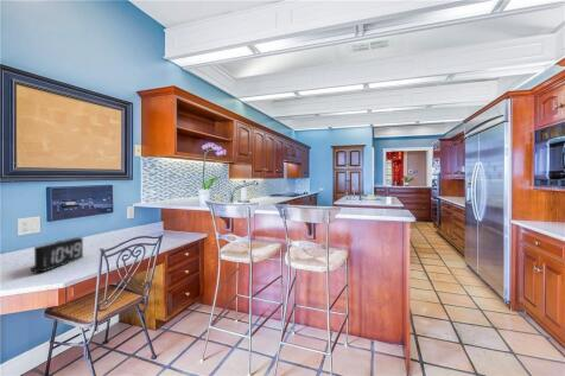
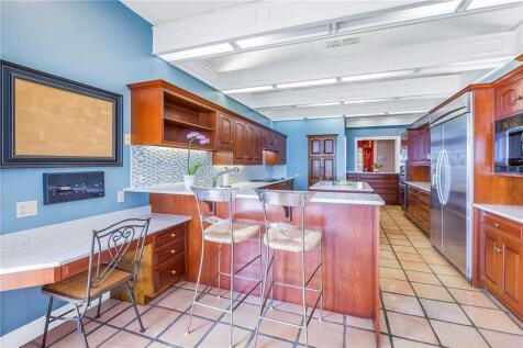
- alarm clock (58, 253)
